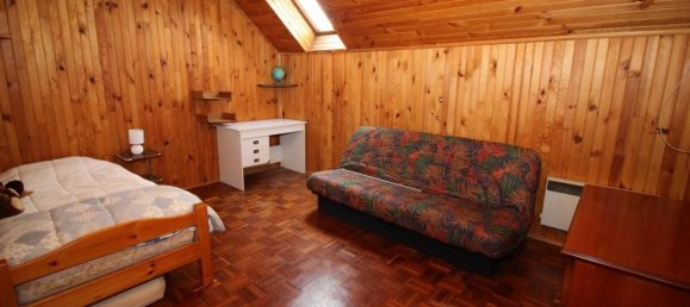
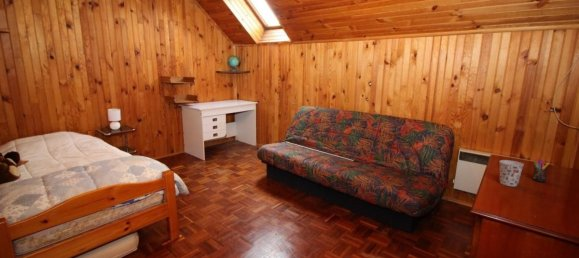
+ cup (510, 173)
+ pen holder (539, 169)
